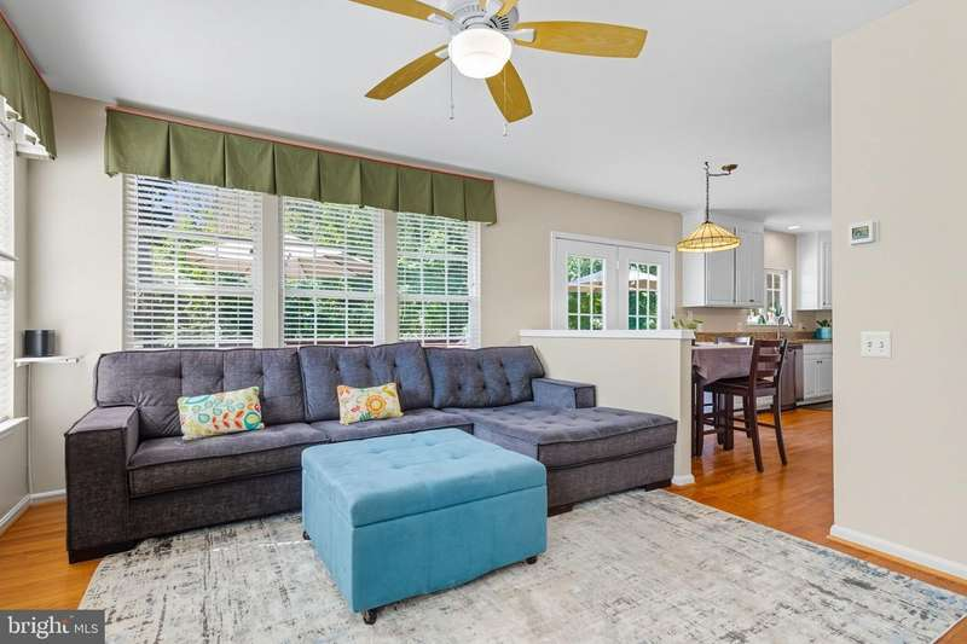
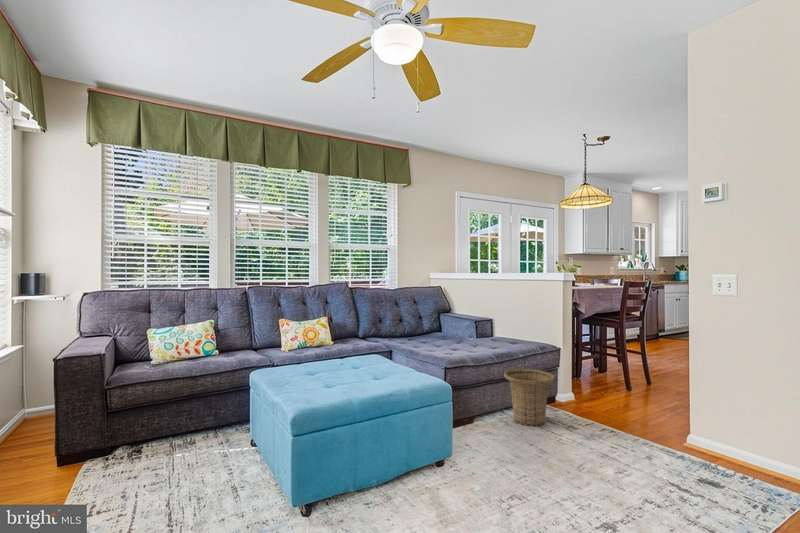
+ basket (529, 397)
